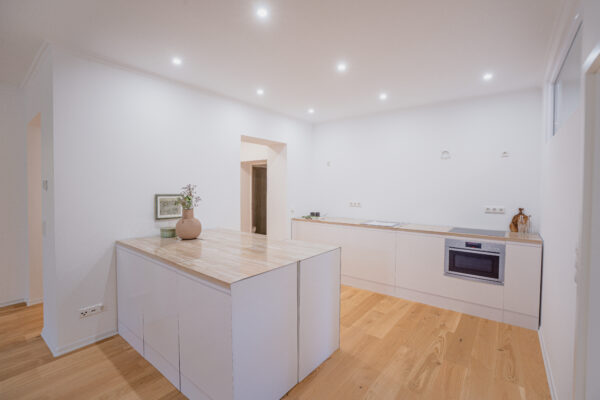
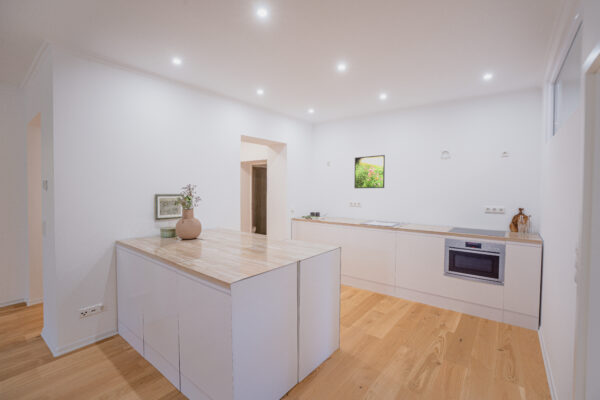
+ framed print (369, 172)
